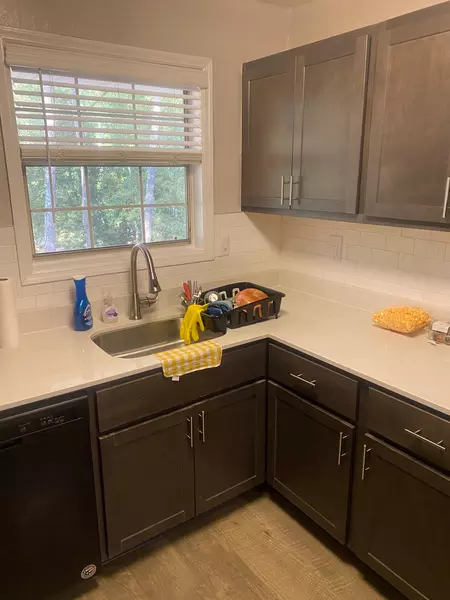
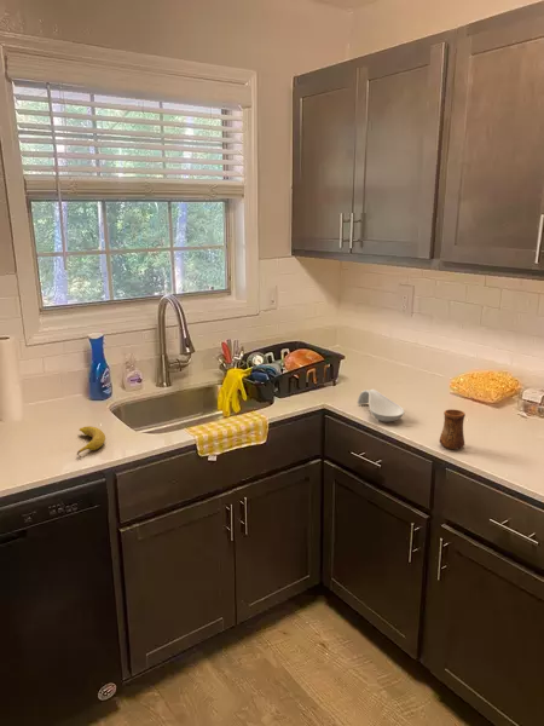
+ fruit (91, 436)
+ spoon rest (377, 404)
+ cup (452, 428)
